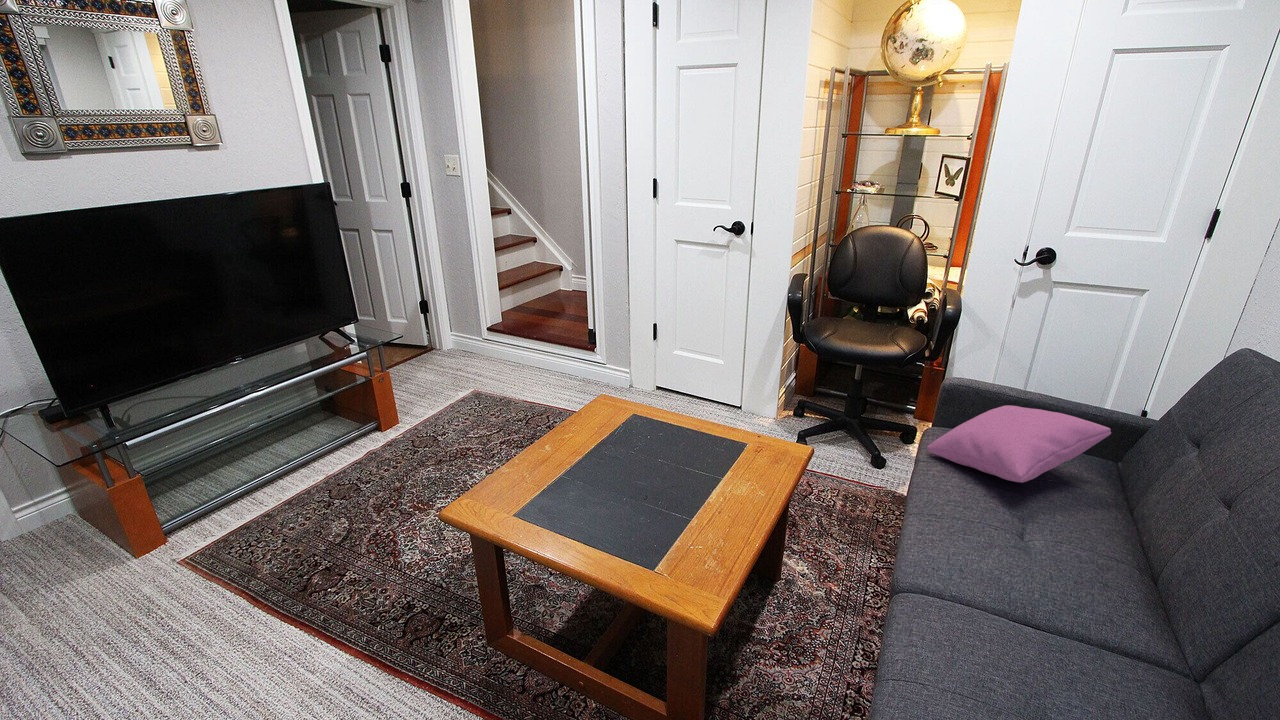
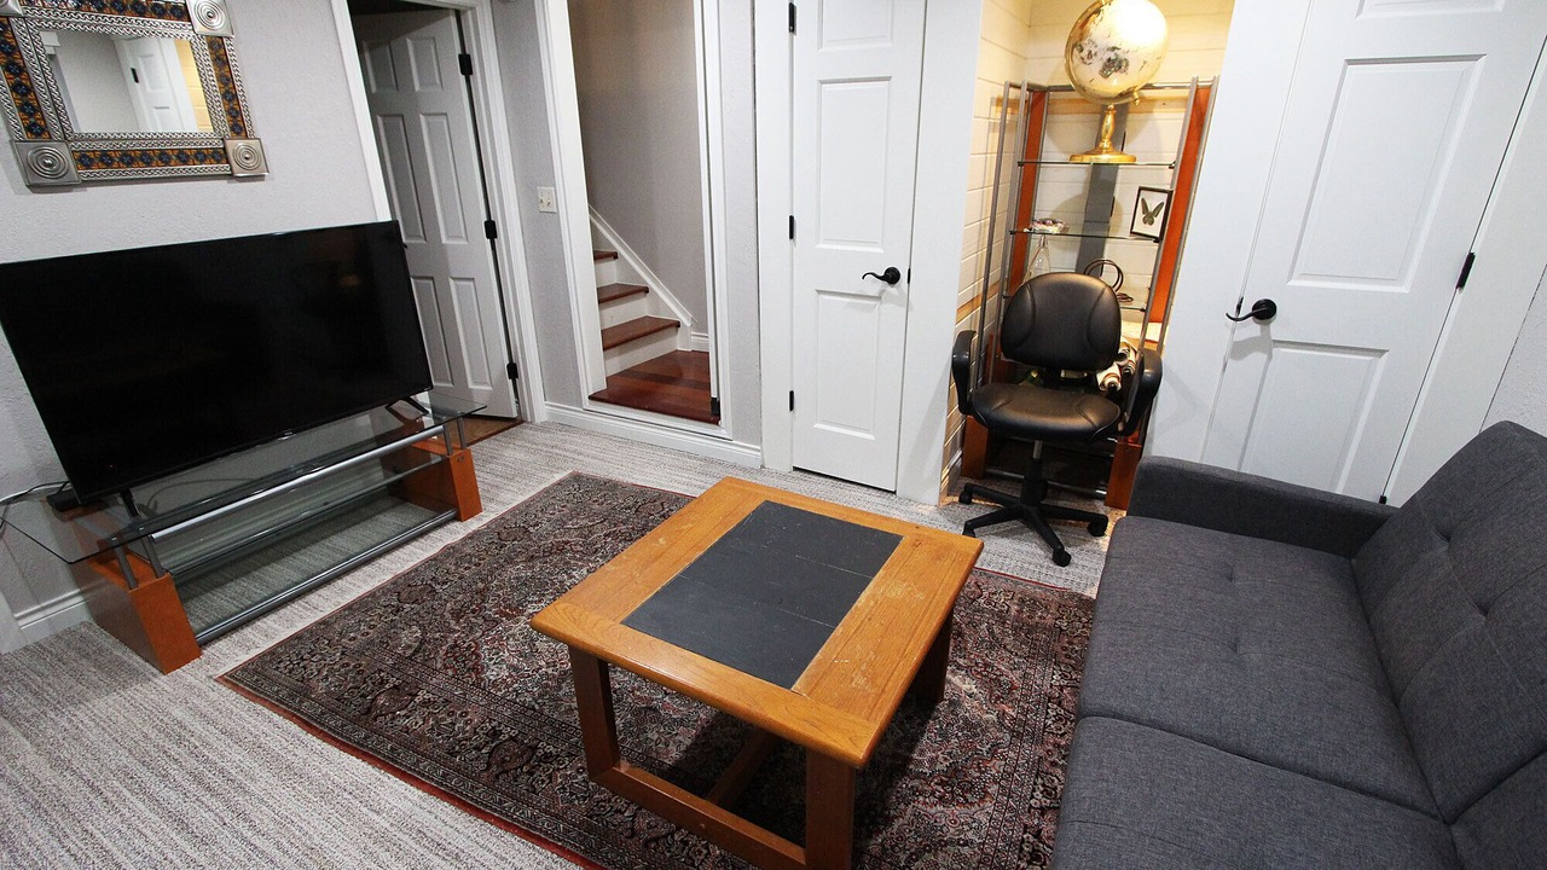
- cushion (1013, 440)
